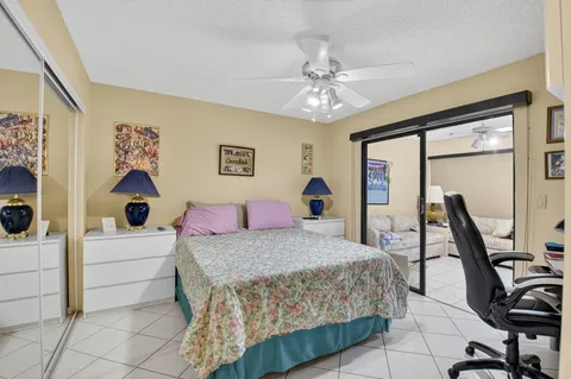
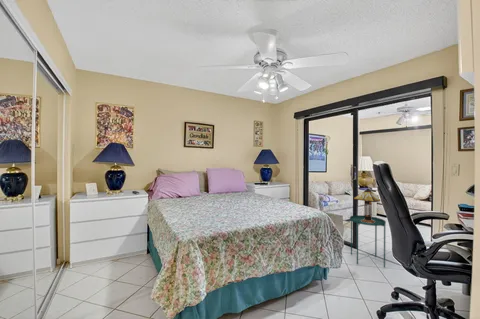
+ table lamp (367, 204)
+ side table (375, 239)
